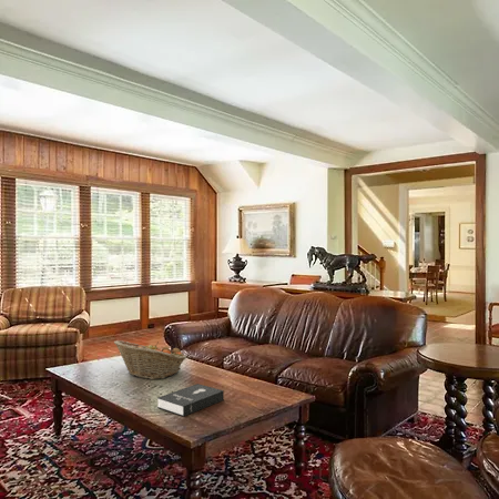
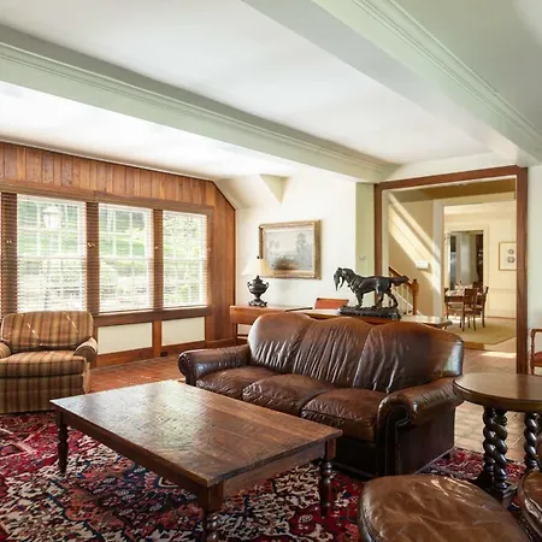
- fruit basket (150, 356)
- booklet (191, 398)
